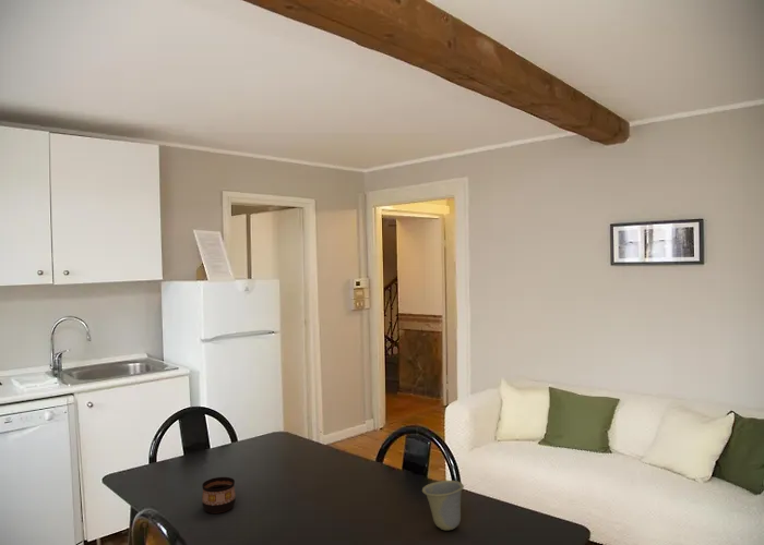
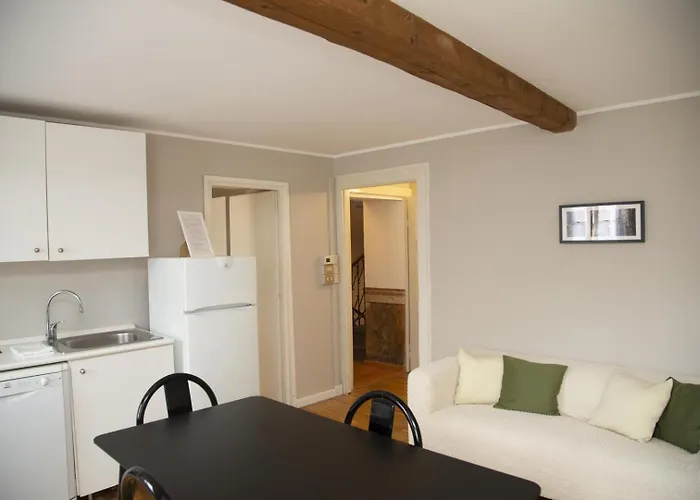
- cup (443, 505)
- cup (219, 494)
